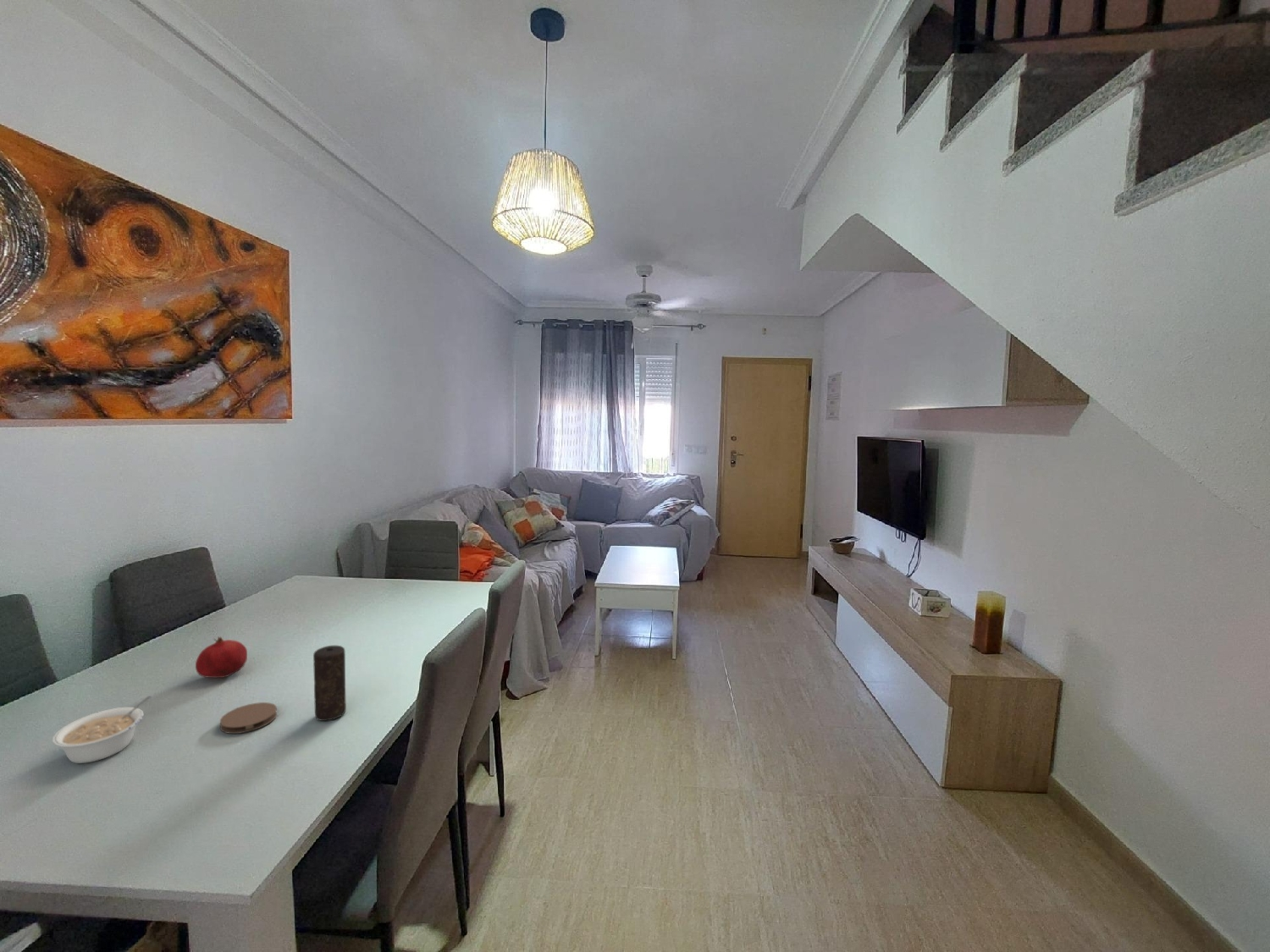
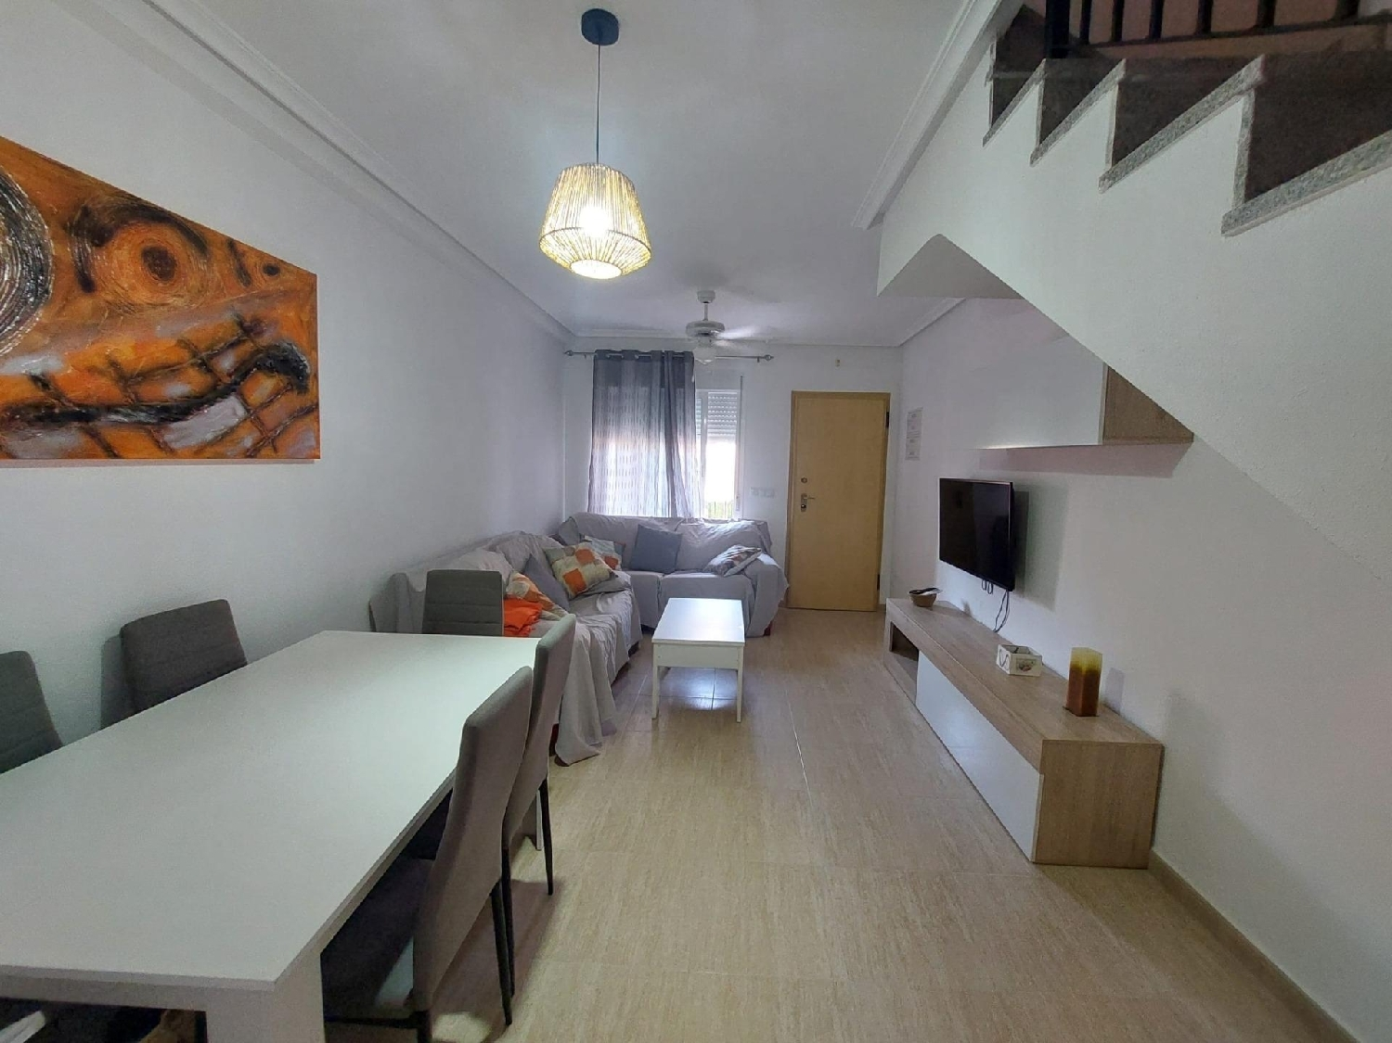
- fruit (222, 655)
- candle (329, 682)
- legume (102, 733)
- coaster (249, 717)
